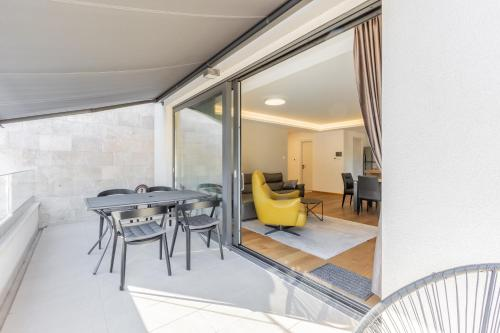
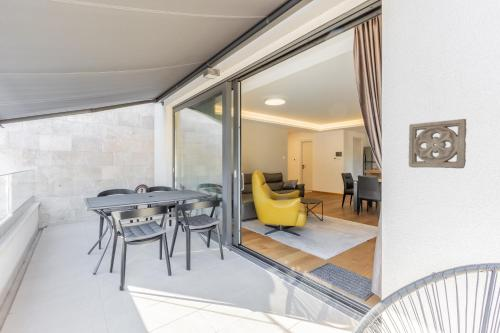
+ wall ornament (435, 145)
